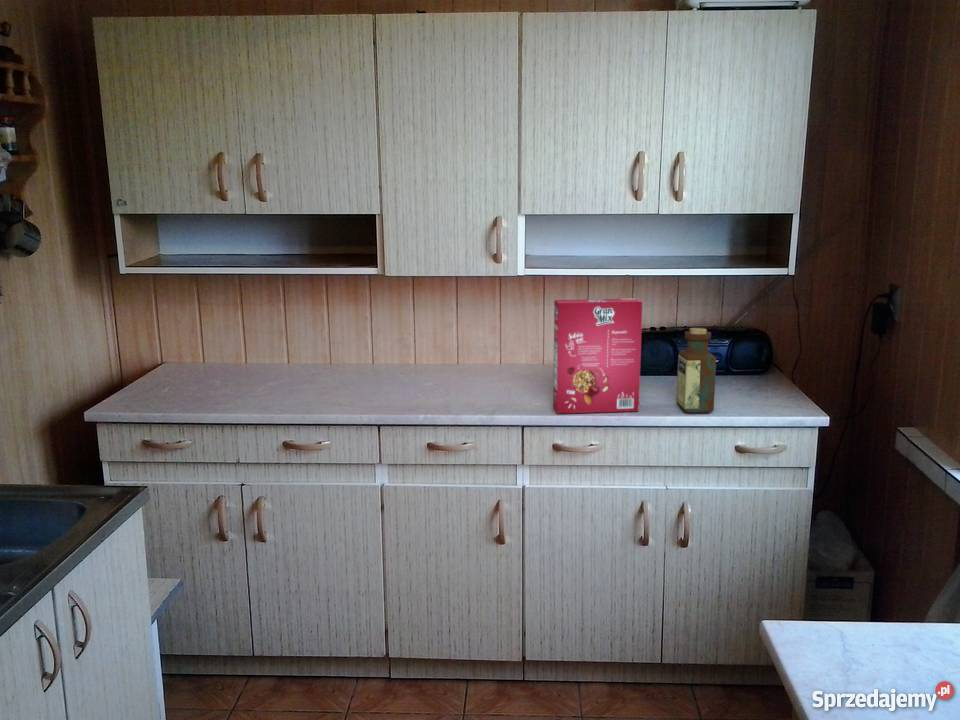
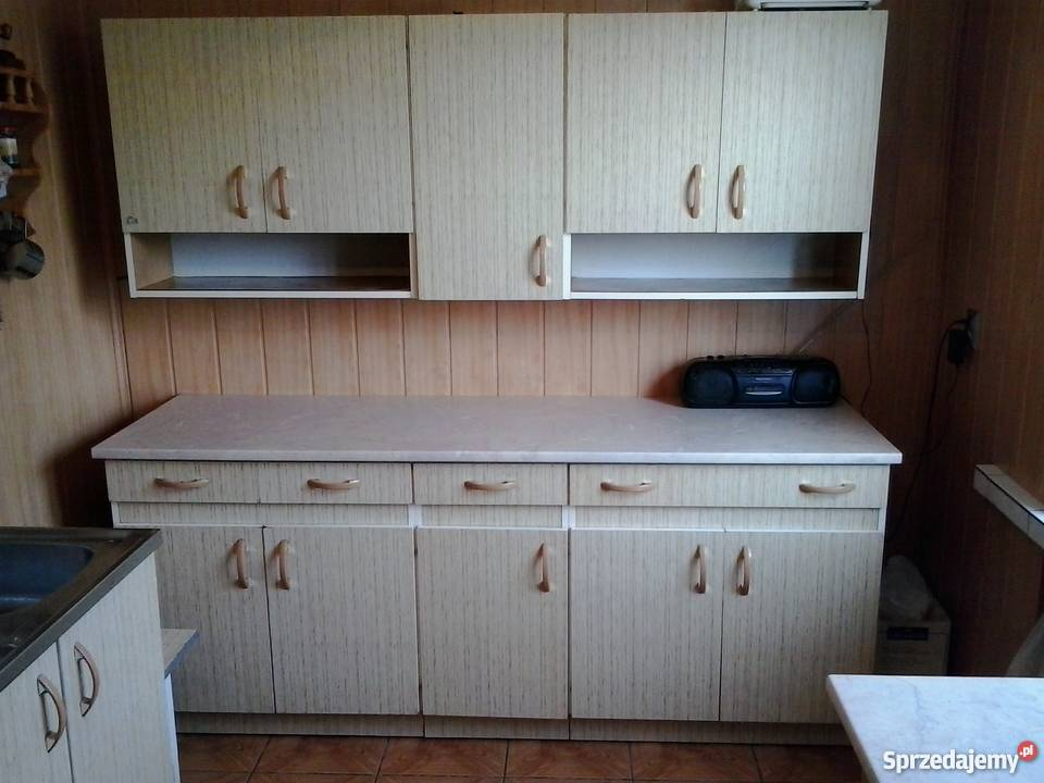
- cereal box (596, 355)
- bottle (696, 369)
